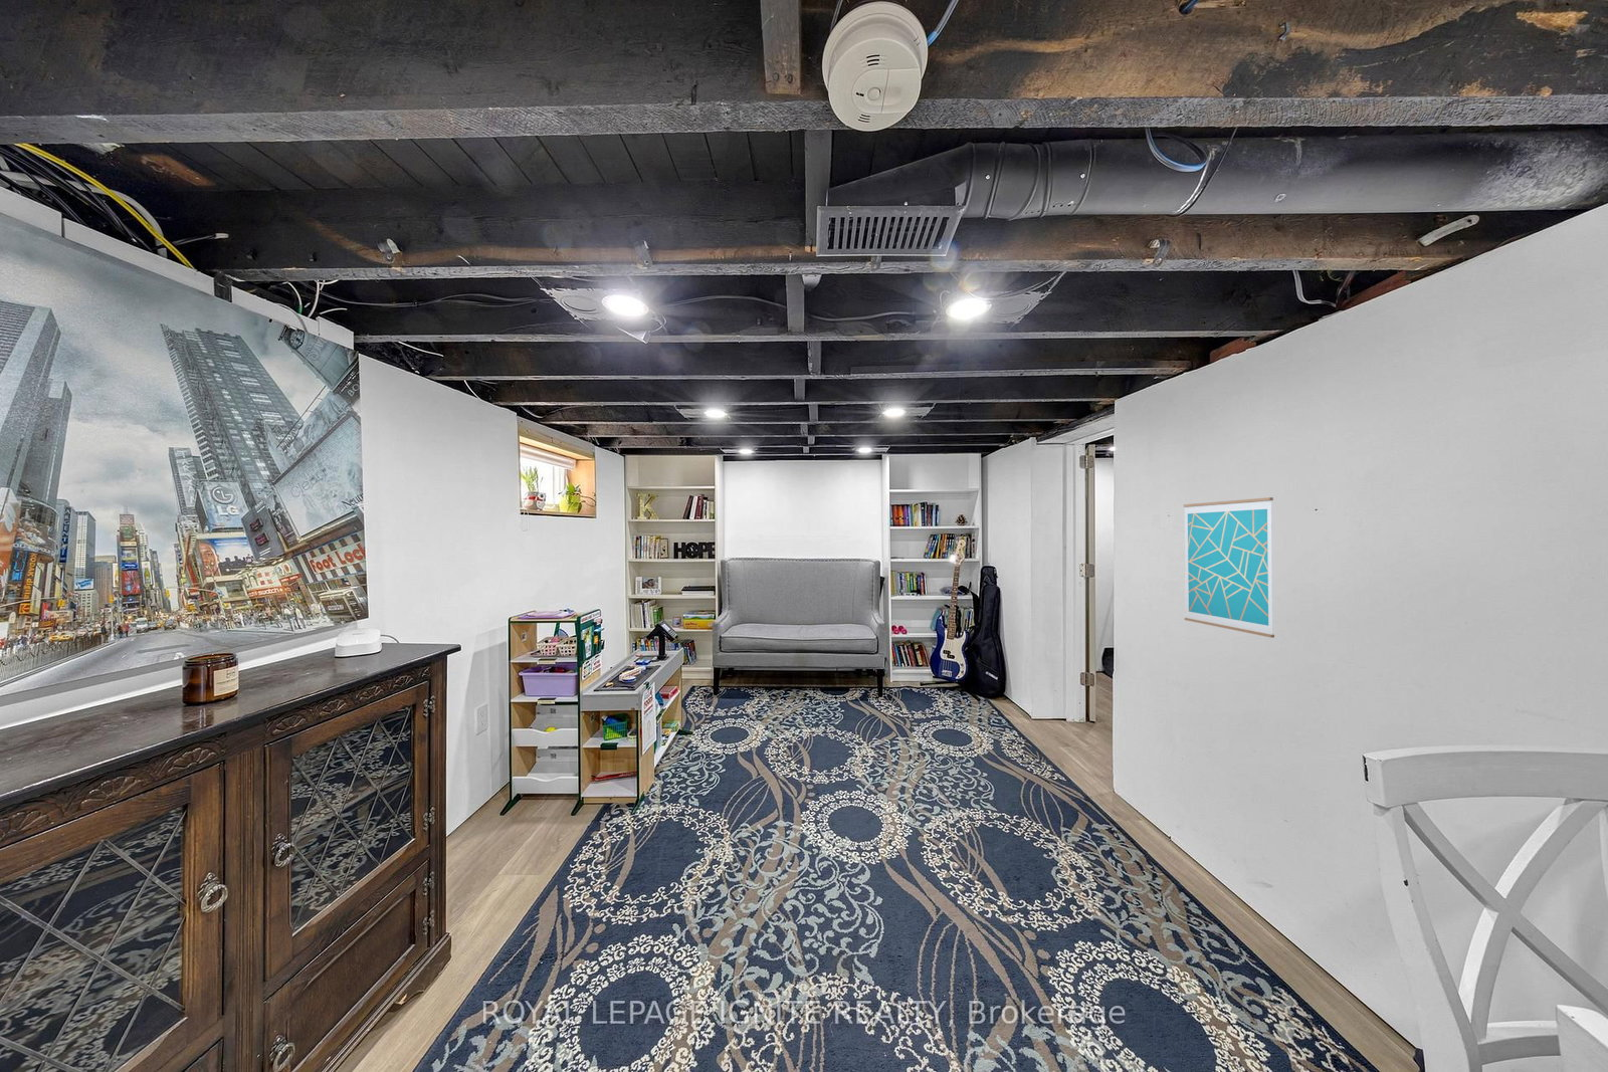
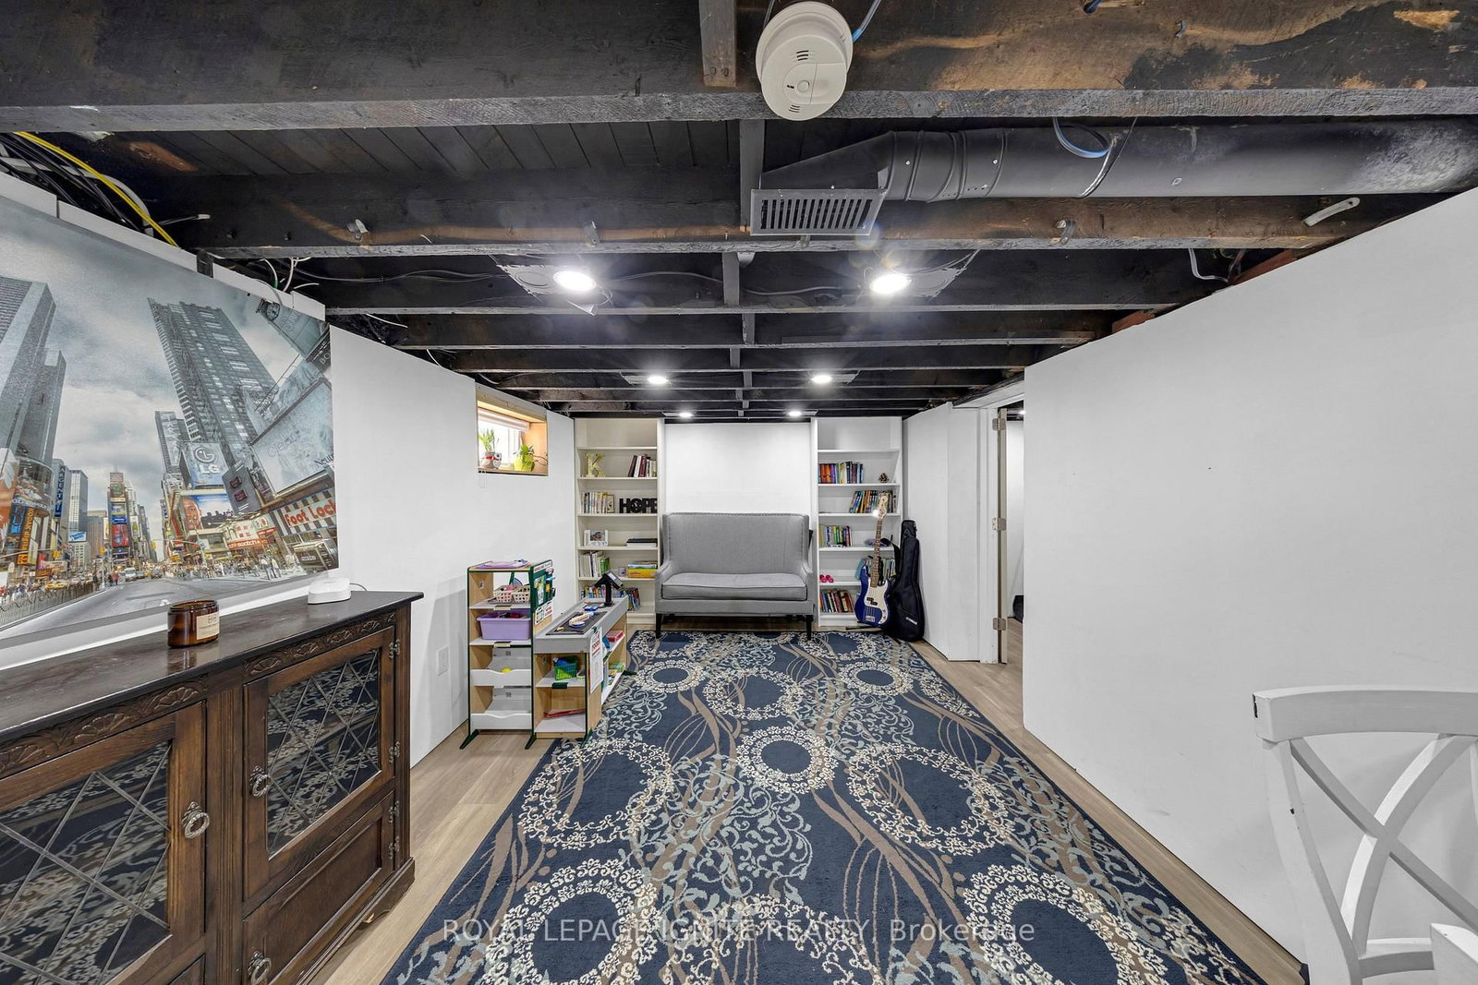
- wall art (1224, 564)
